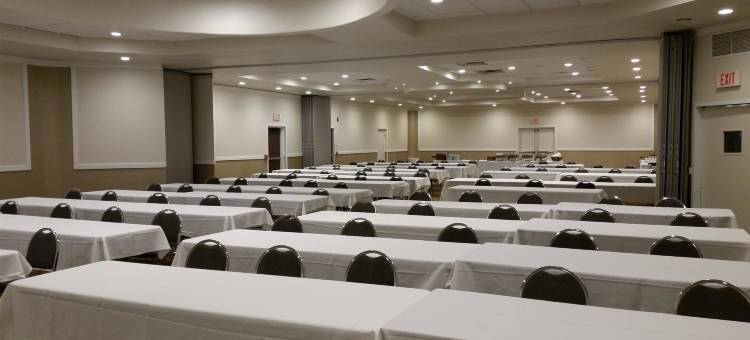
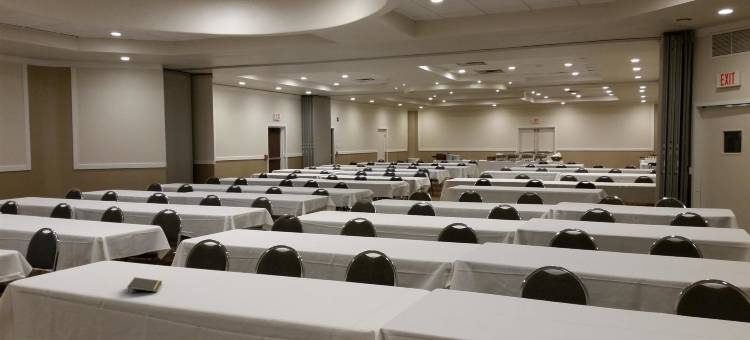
+ notepad (145, 284)
